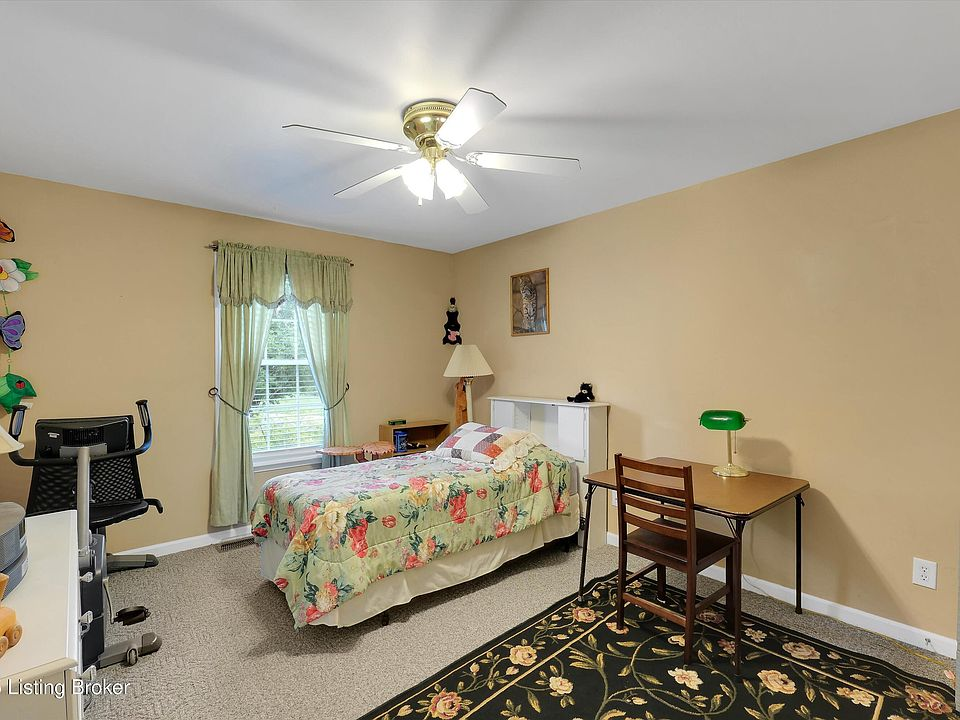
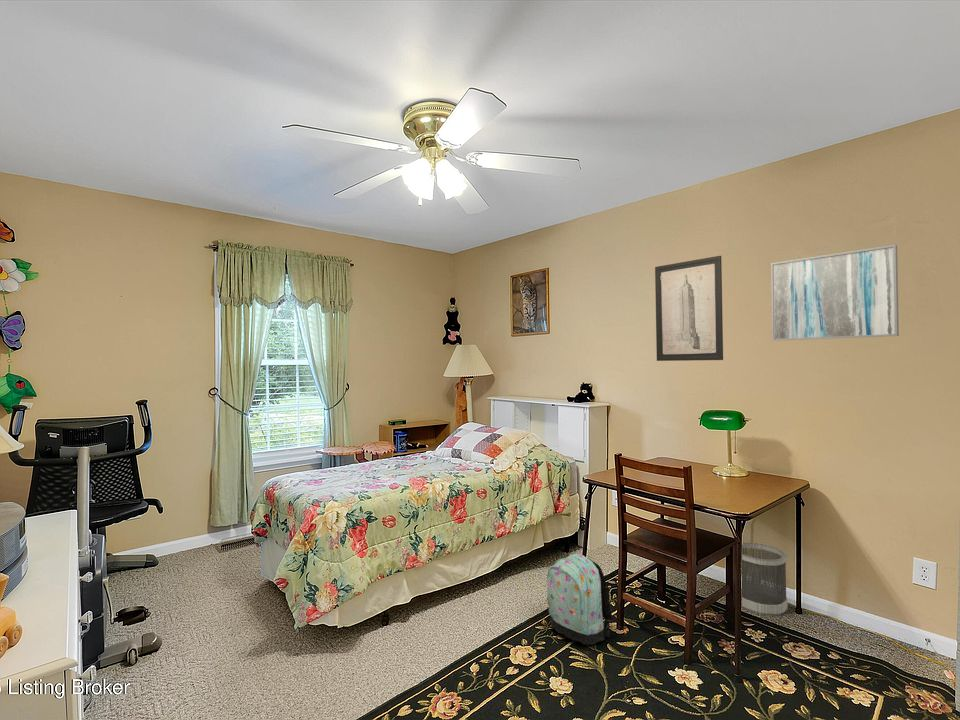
+ wastebasket (759, 577)
+ wall art (830, 296)
+ backpack (575, 595)
+ wall art (687, 311)
